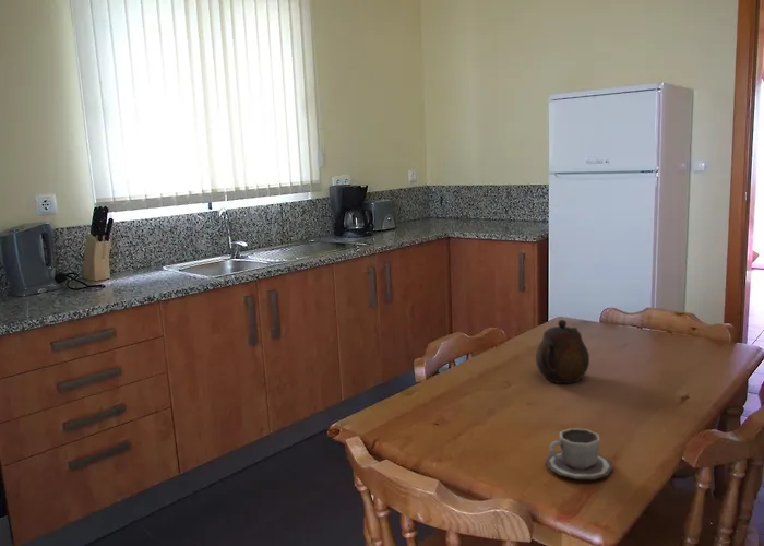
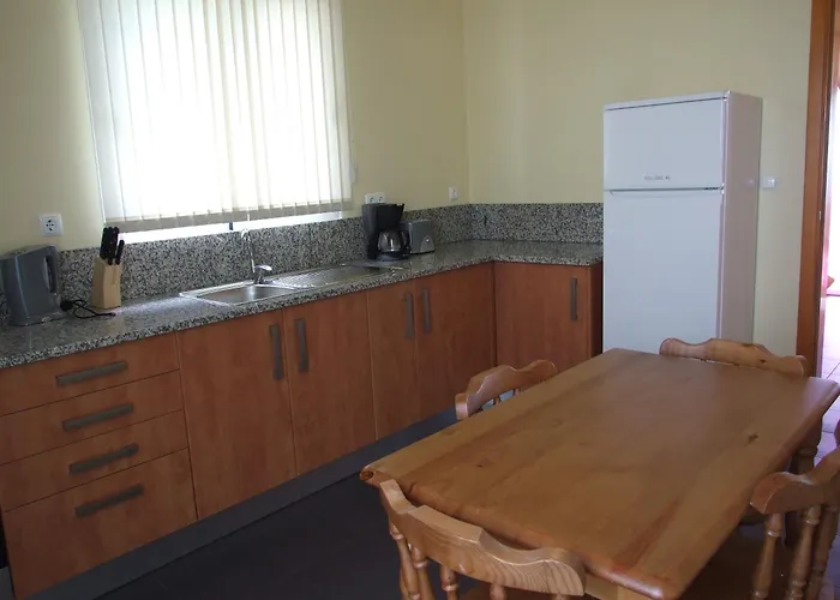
- cup (578, 451)
- teapot (560, 349)
